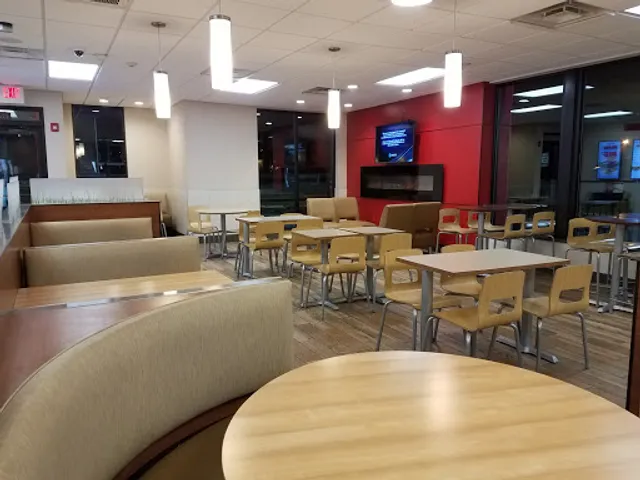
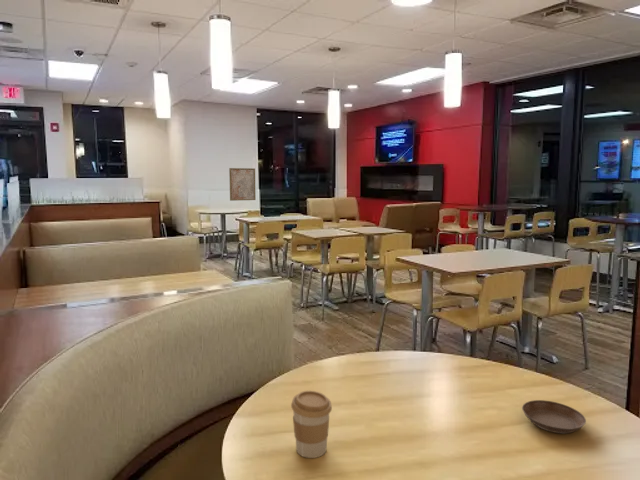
+ wall art (242, 184)
+ saucer (552, 418)
+ coffee cup (311, 423)
